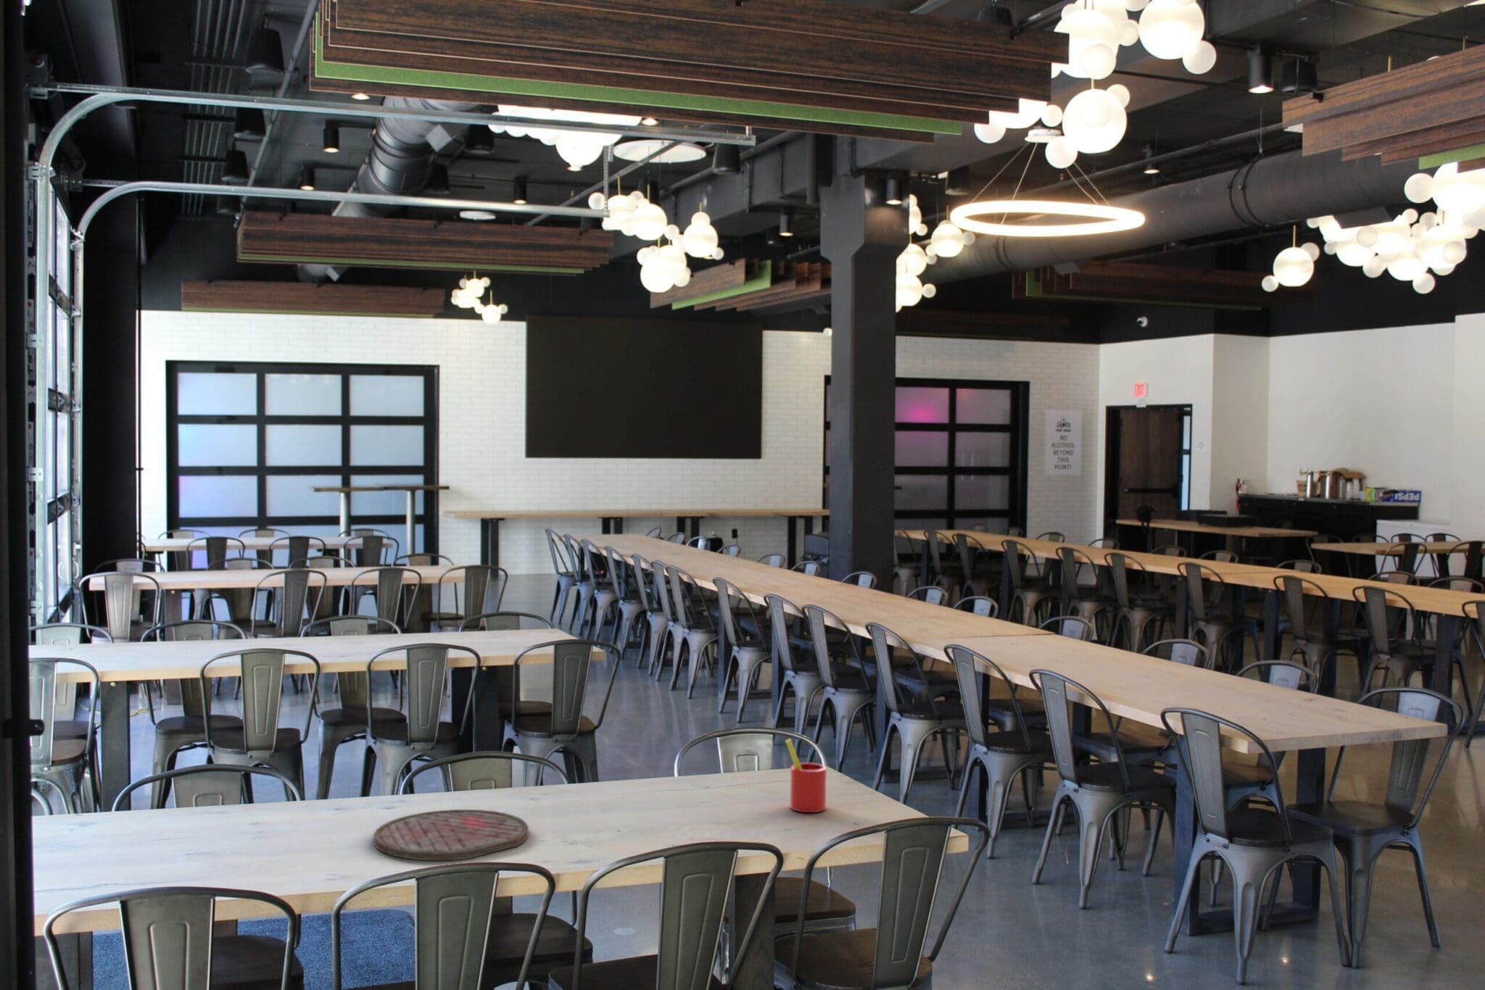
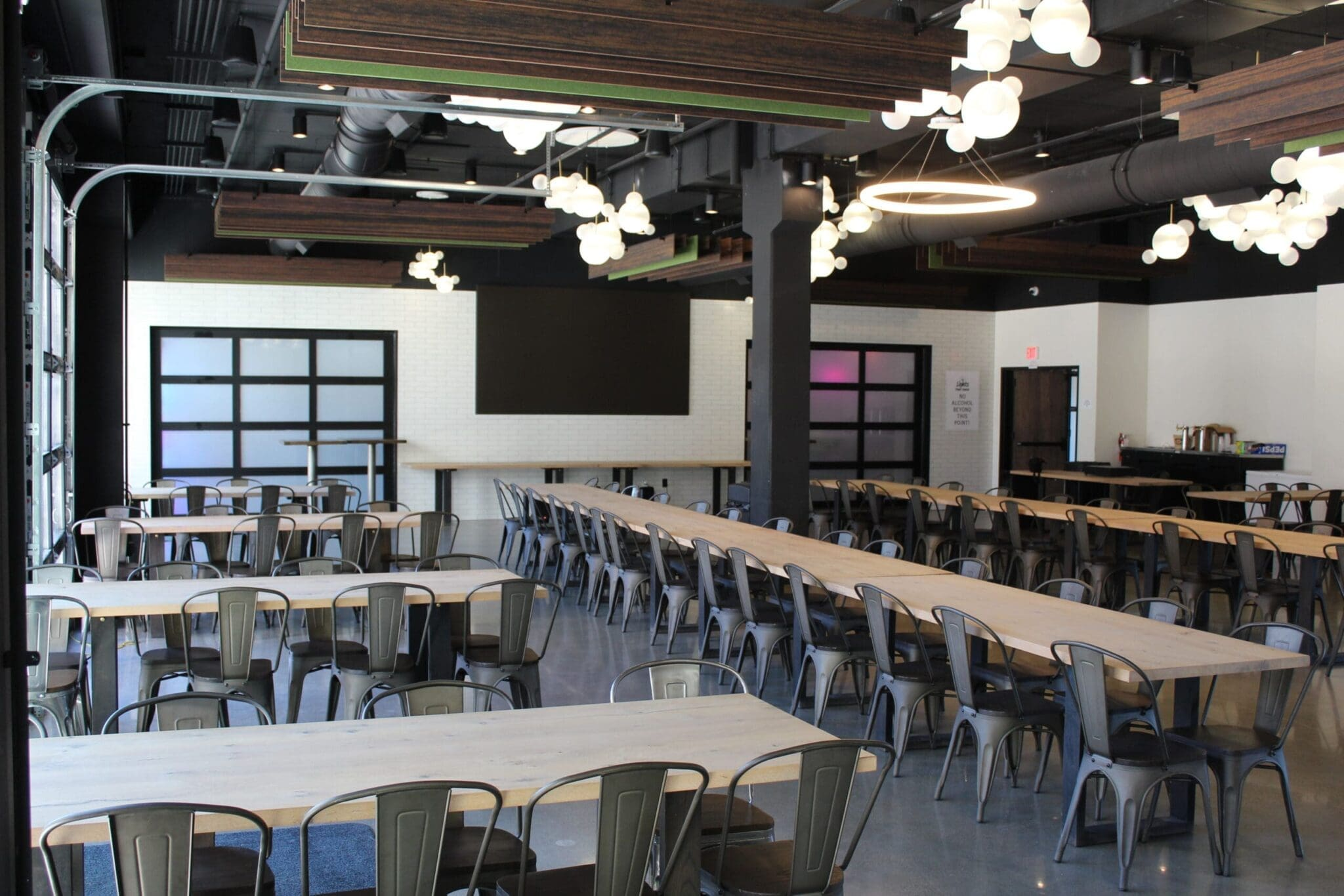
- cutting board (452, 833)
- straw (804, 772)
